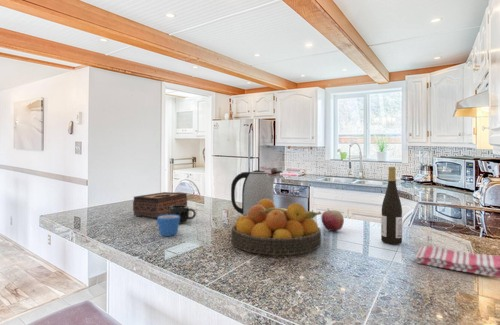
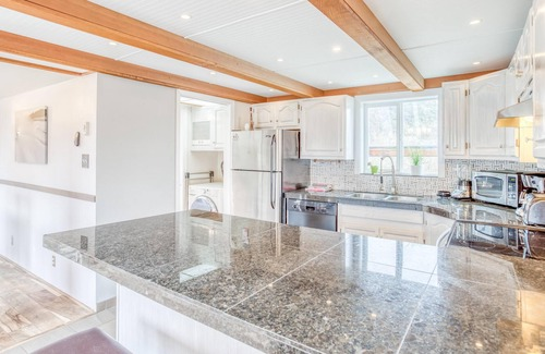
- kettle (252, 193)
- apple (332, 220)
- mug (180, 214)
- tissue box (161, 203)
- fruit bowl (275, 221)
- mug (166, 225)
- wine bottle (391, 204)
- dish towel (457, 257)
